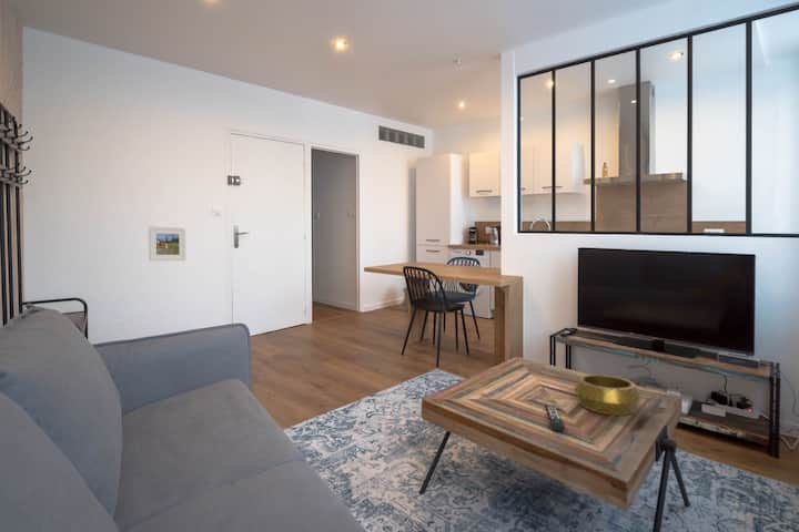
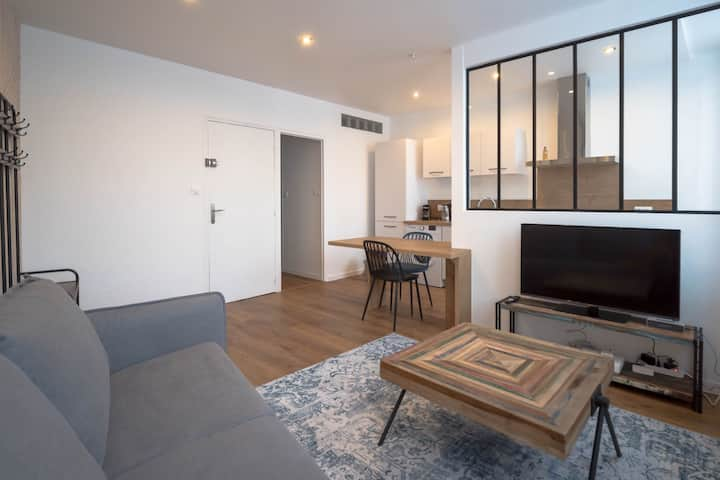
- decorative bowl (606, 393)
- remote control (554, 416)
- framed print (168, 244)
